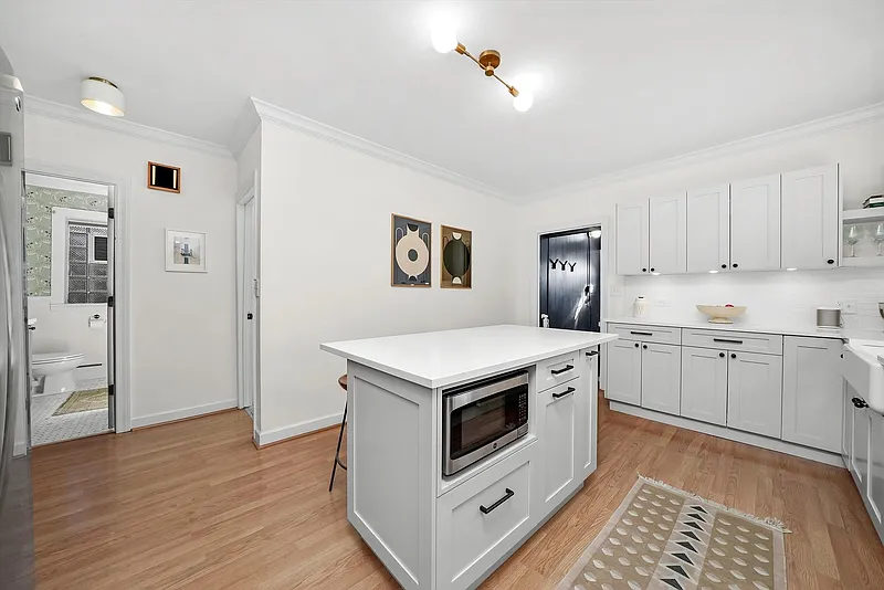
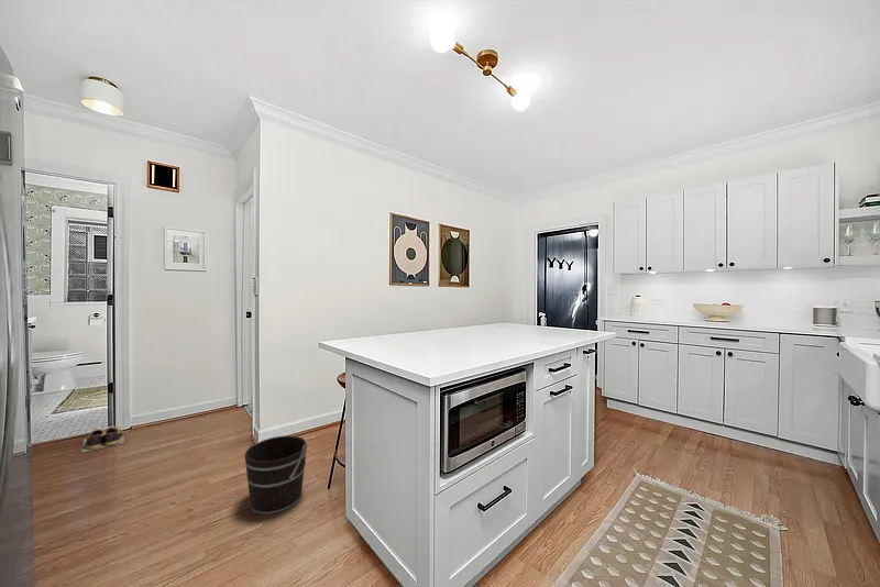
+ bucket (277, 470)
+ shoes (103, 434)
